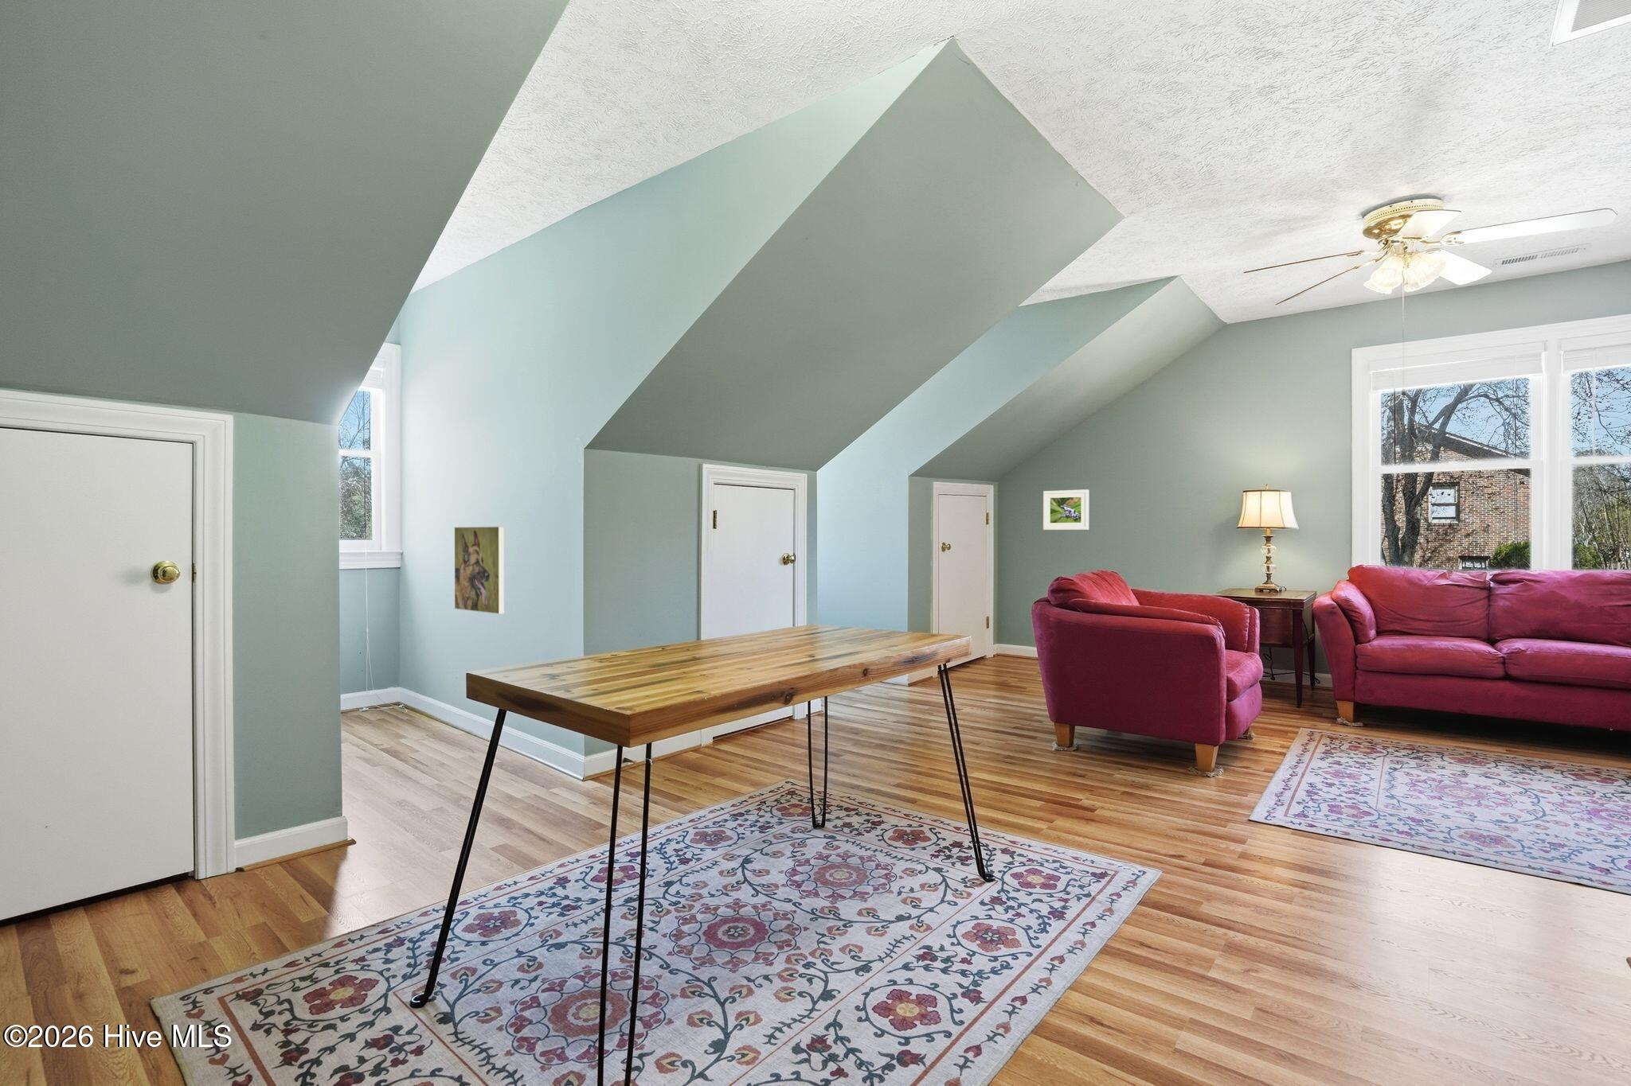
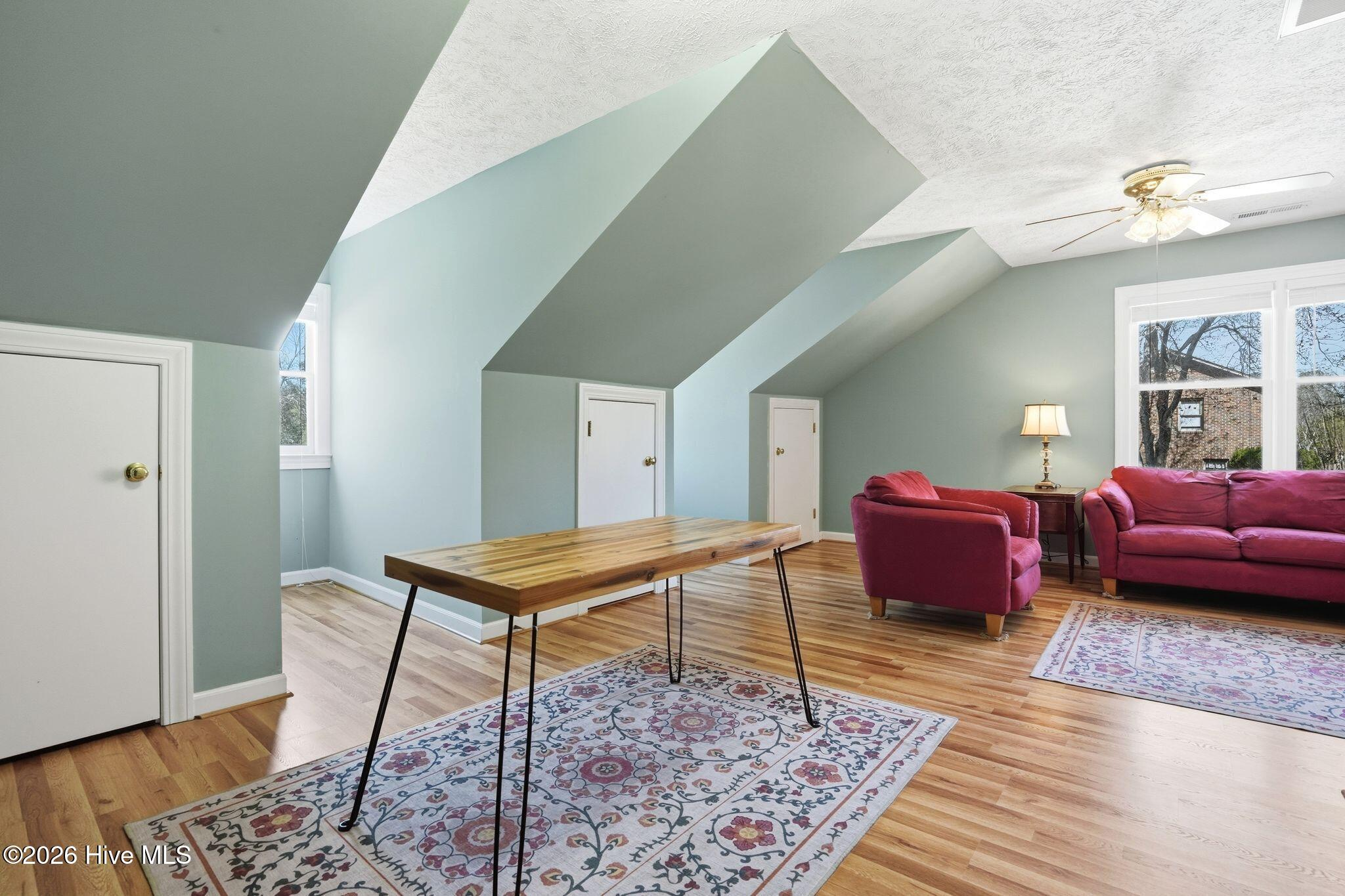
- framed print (1066, 510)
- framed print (479, 568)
